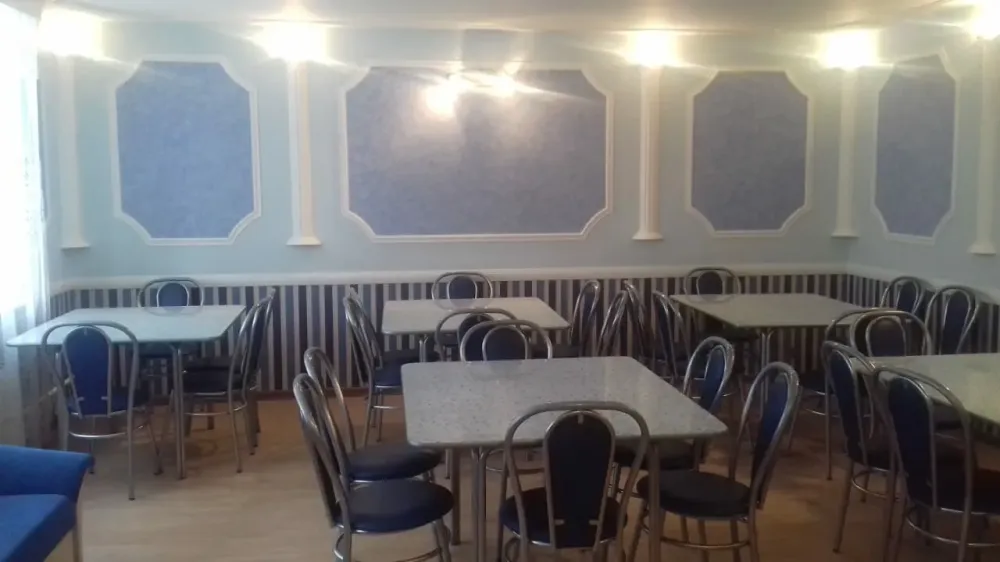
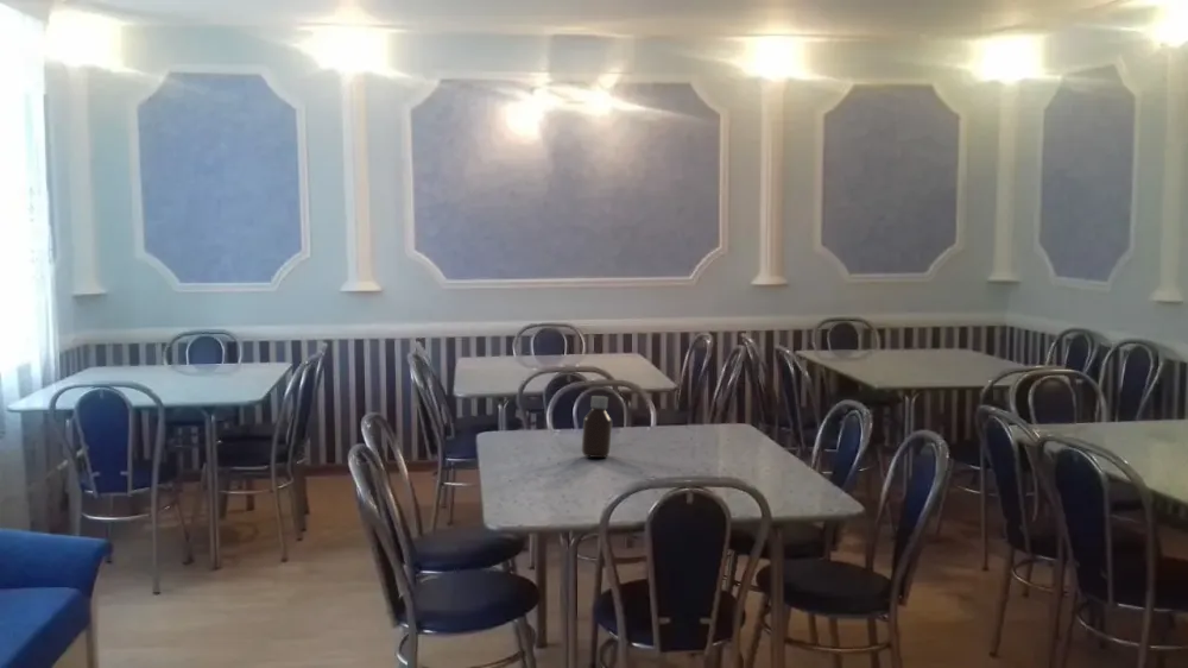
+ bottle (596, 426)
